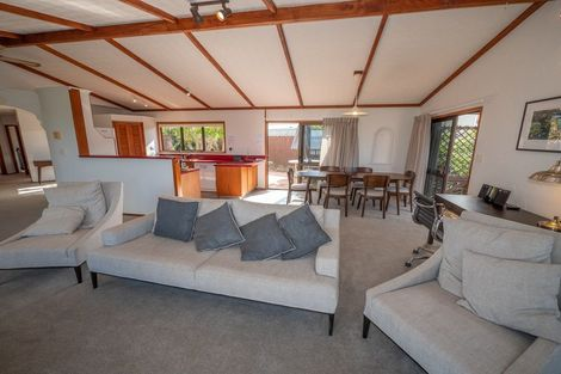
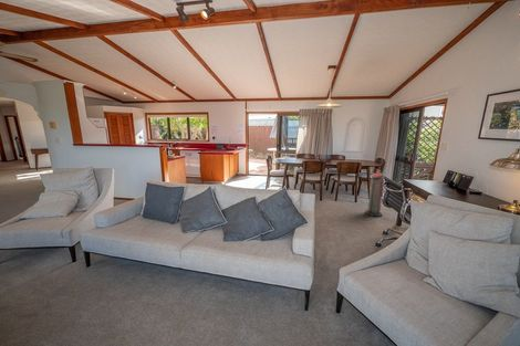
+ air purifier (375, 193)
